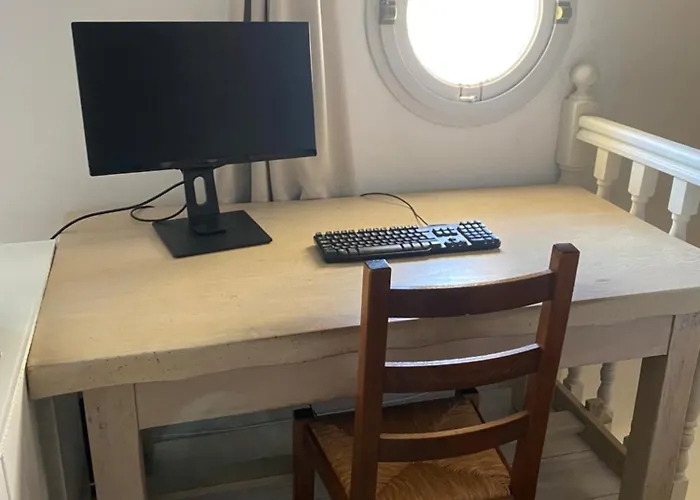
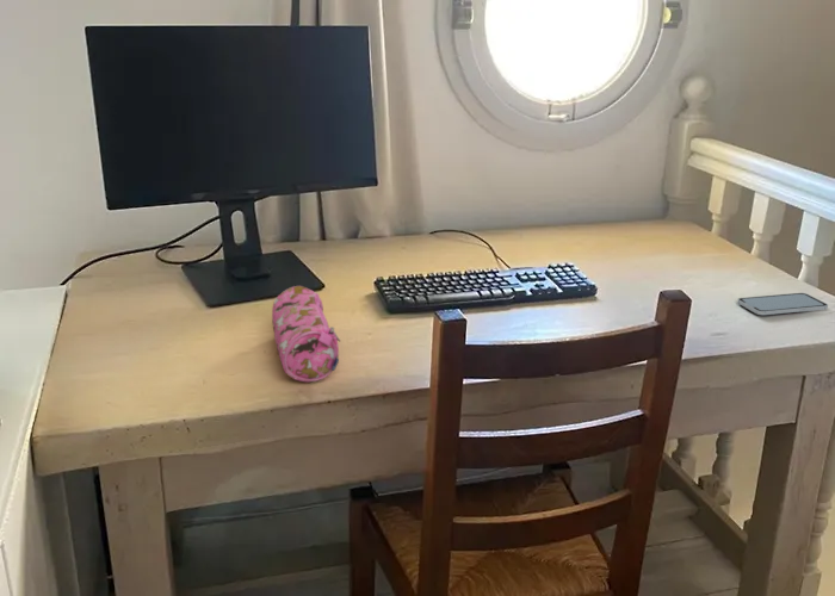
+ smartphone (781, 303)
+ pencil case (303, 330)
